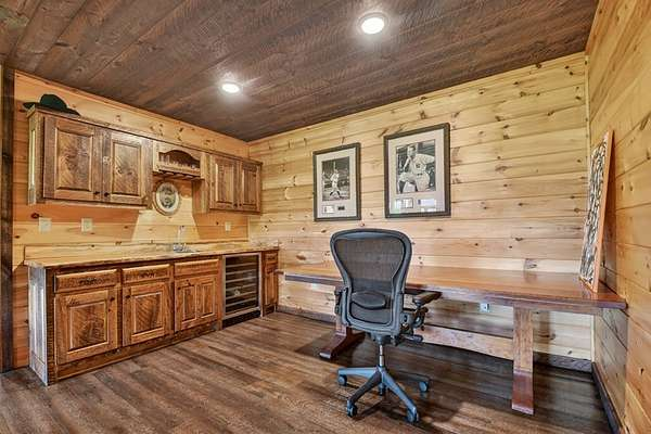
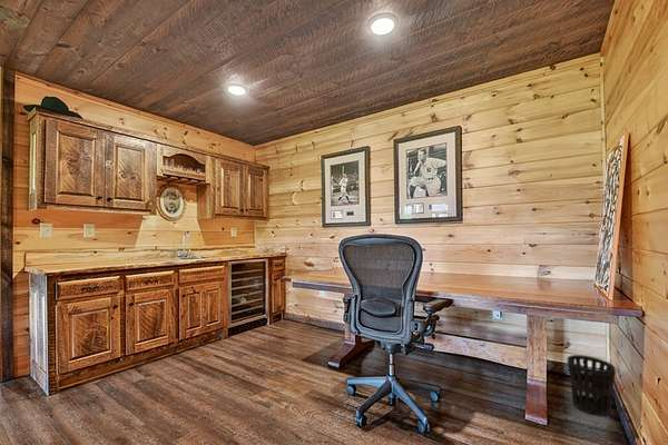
+ wastebasket (591, 385)
